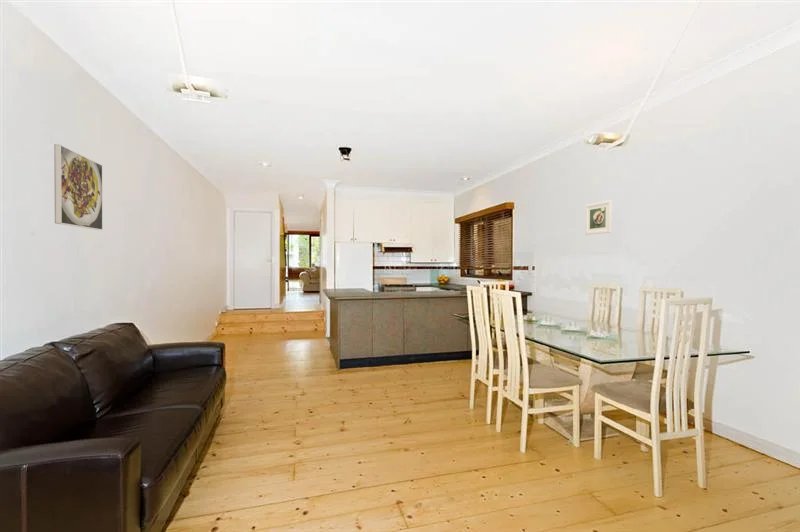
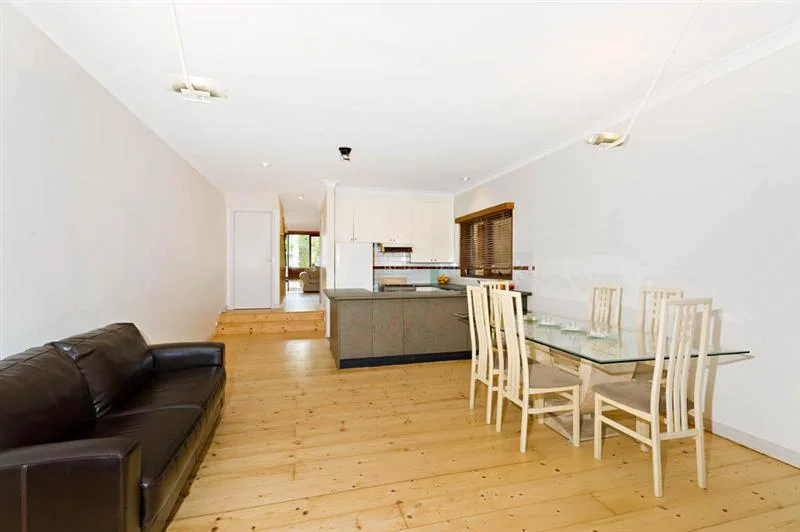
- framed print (598, 218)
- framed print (80, 191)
